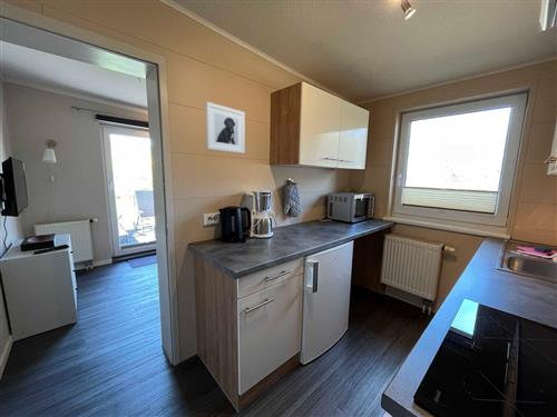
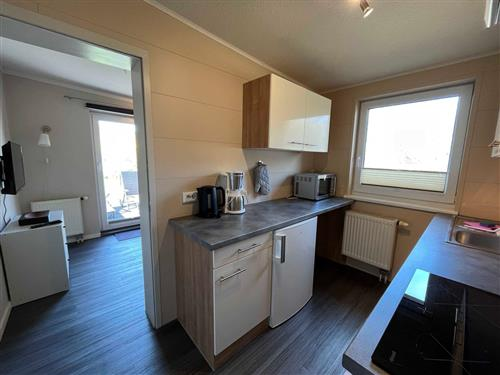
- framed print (226, 129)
